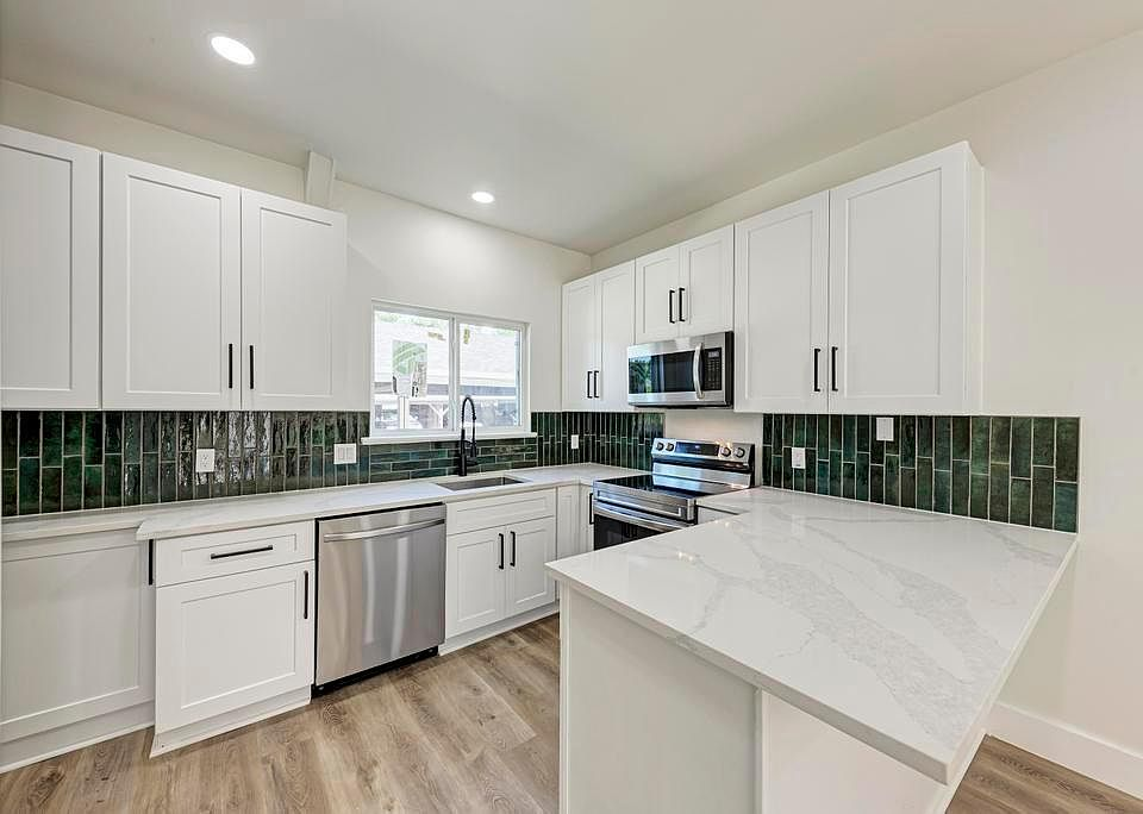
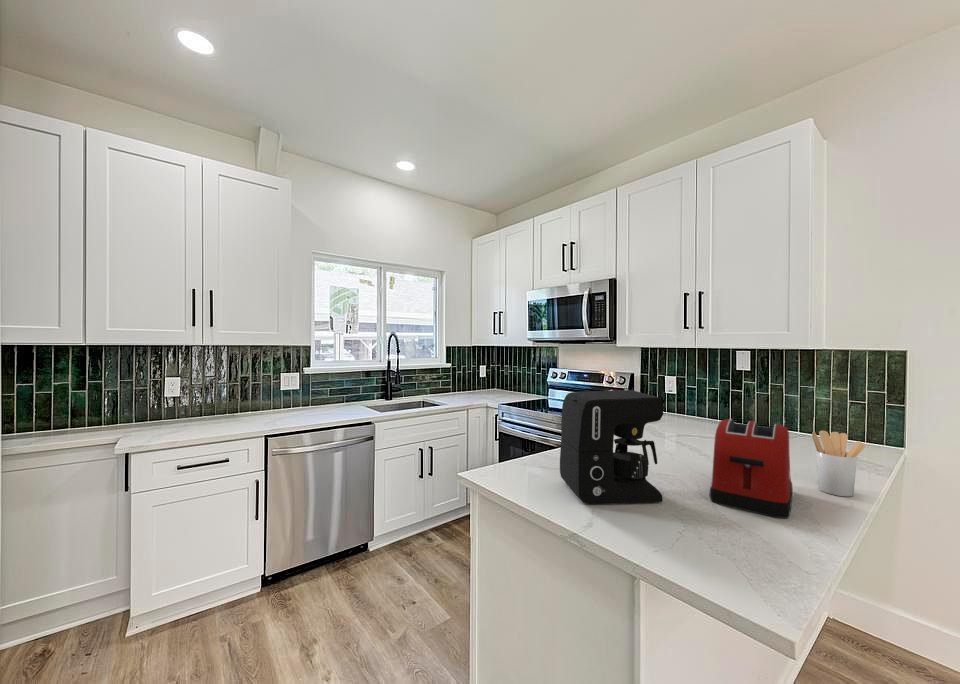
+ utensil holder (834, 460)
+ coffee maker (612, 442)
+ toaster (751, 459)
